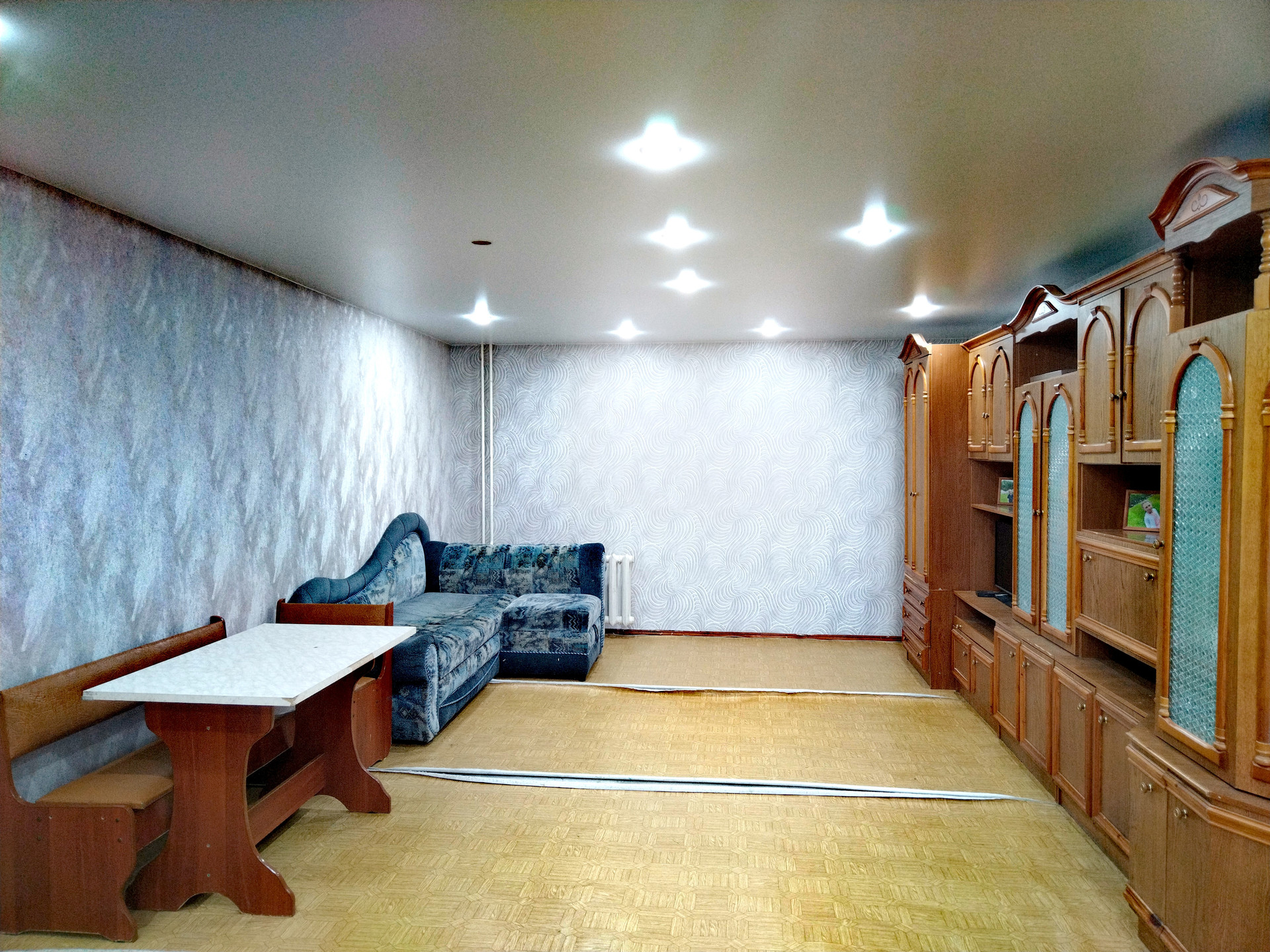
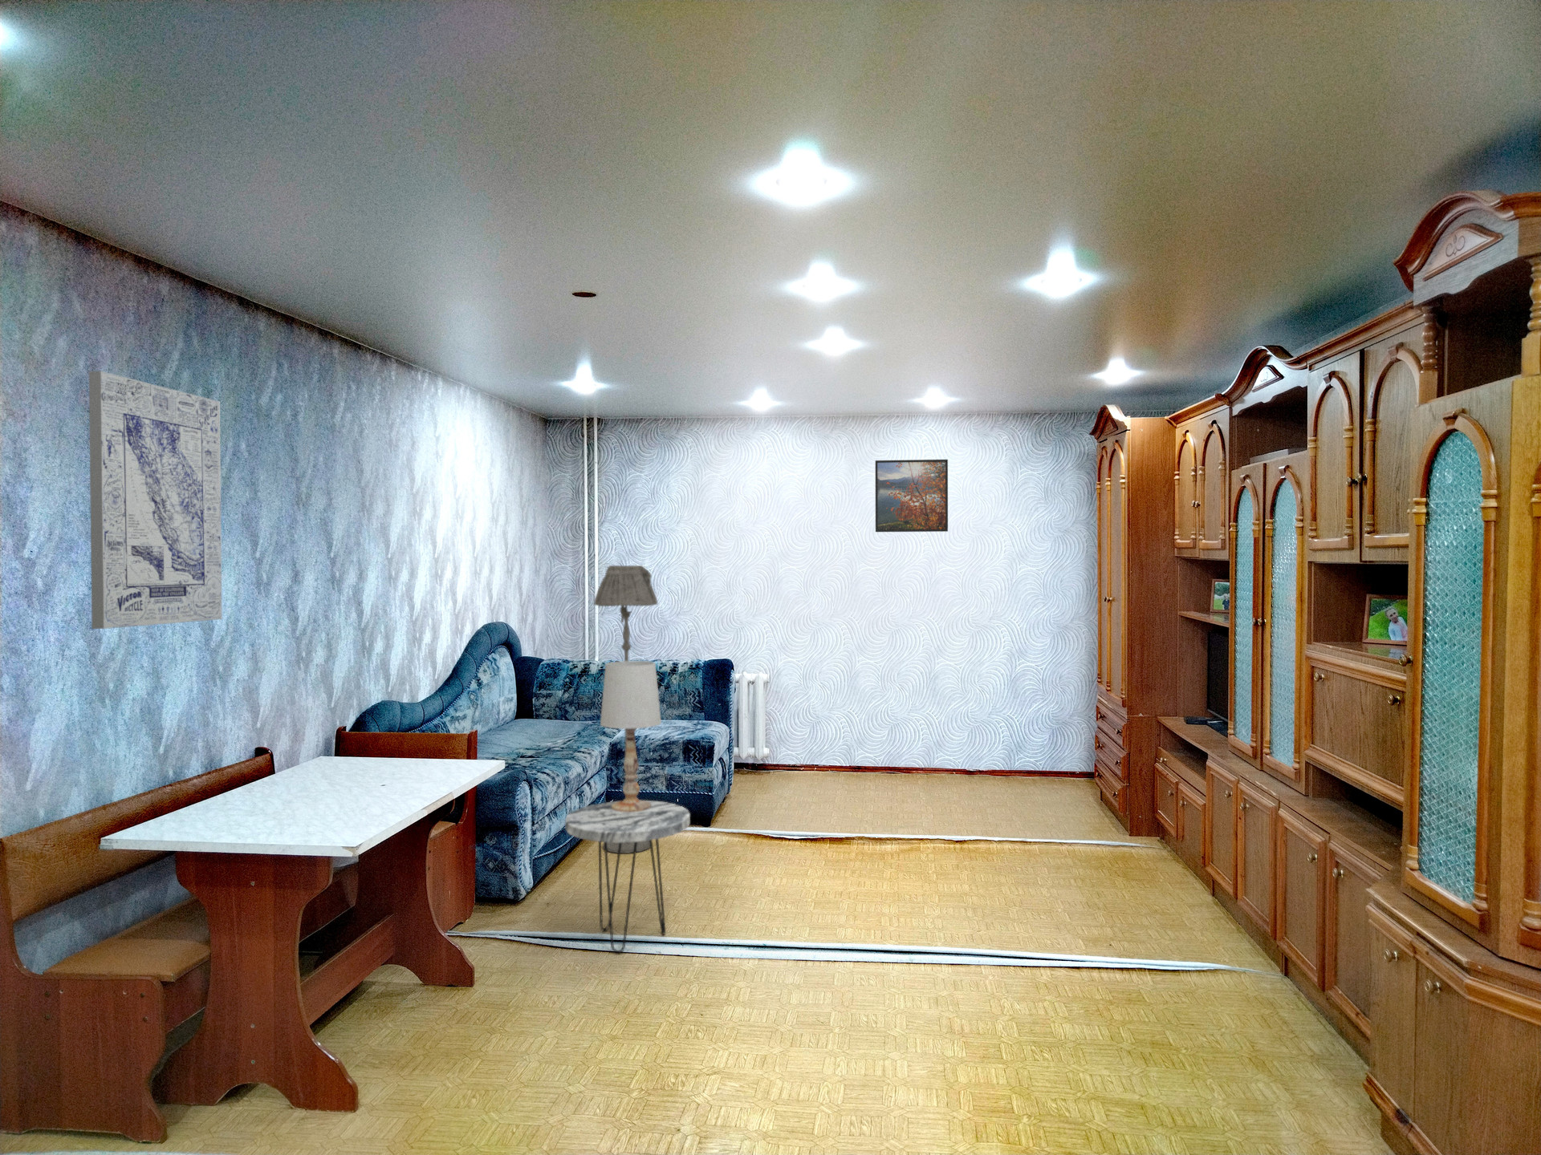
+ wall art (160, 505)
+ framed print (911, 496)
+ floor lamp (625, 730)
+ side table (630, 877)
+ table lamp (631, 734)
